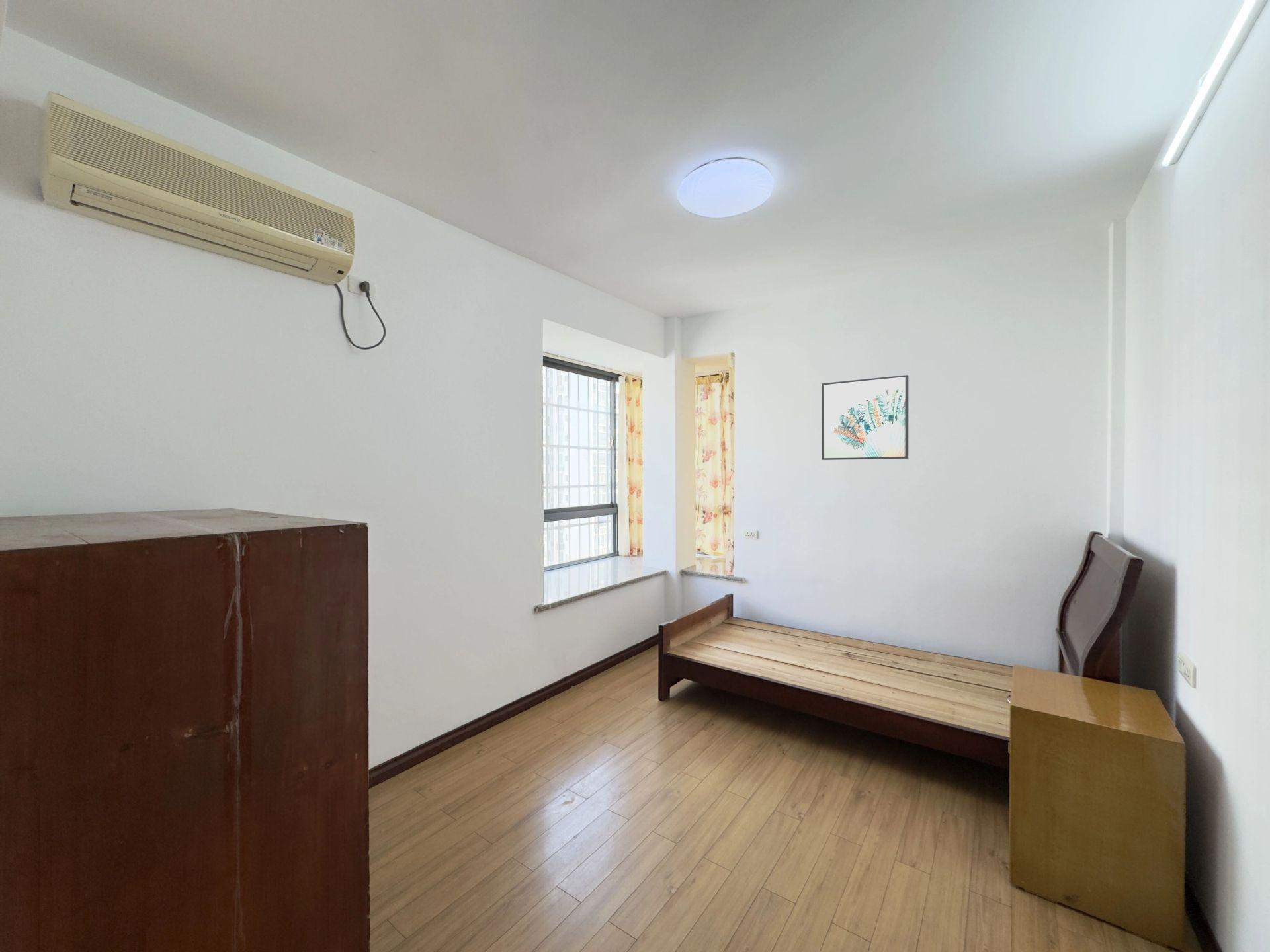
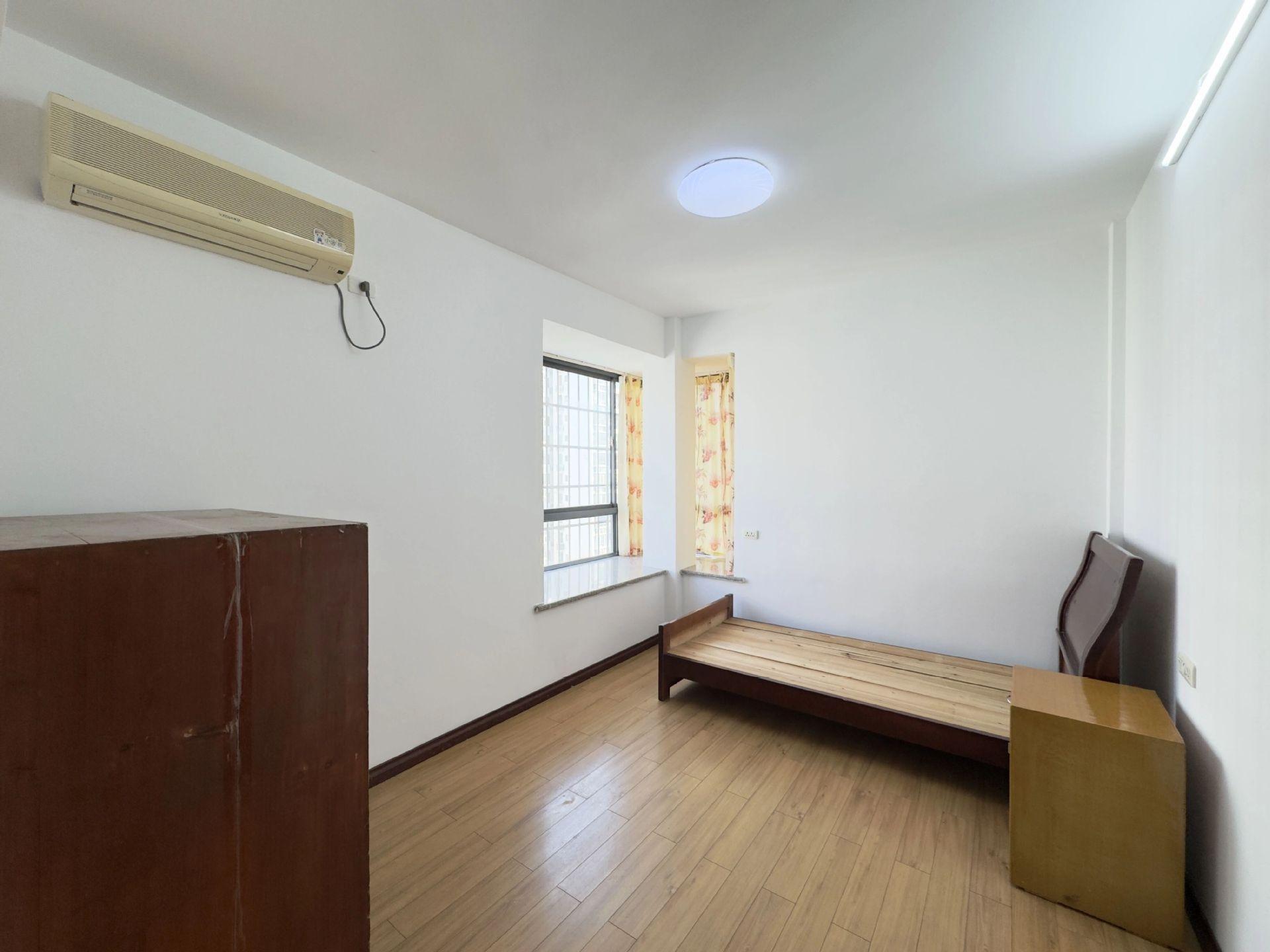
- wall art (863, 419)
